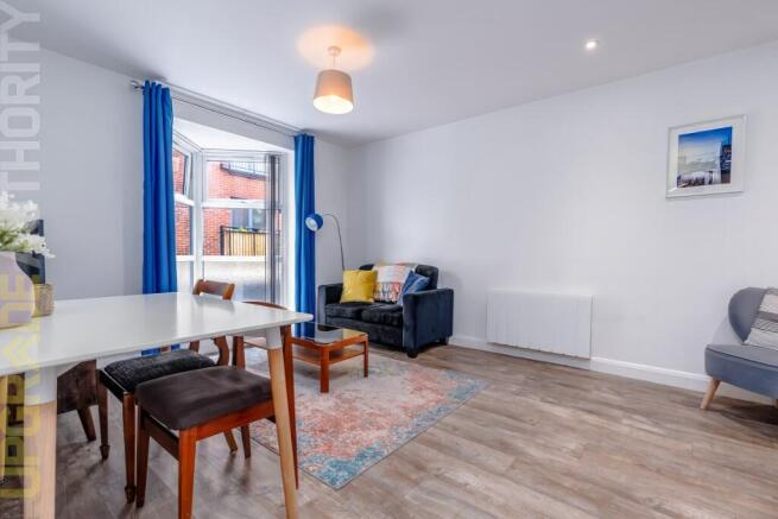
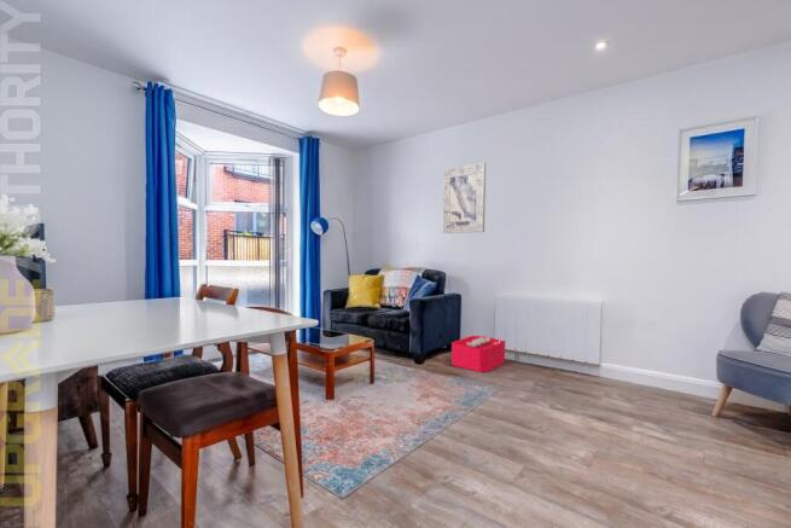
+ wall art (463, 199)
+ storage bin (484, 352)
